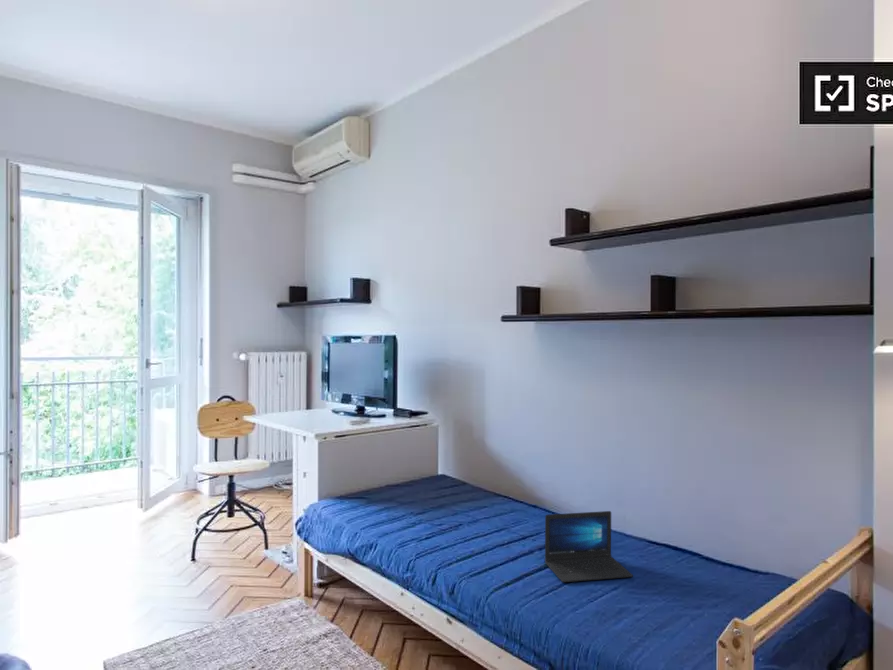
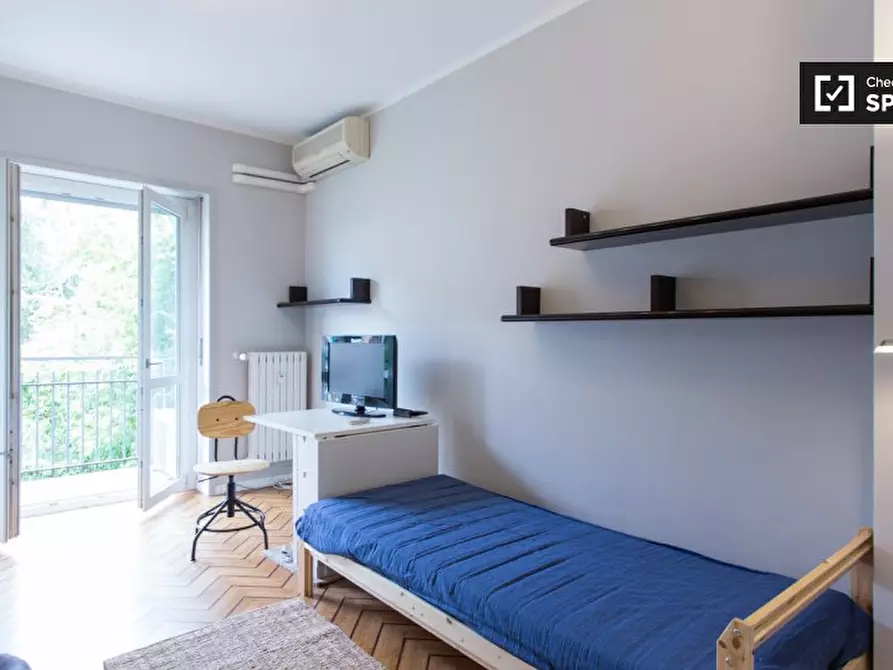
- laptop (587, 544)
